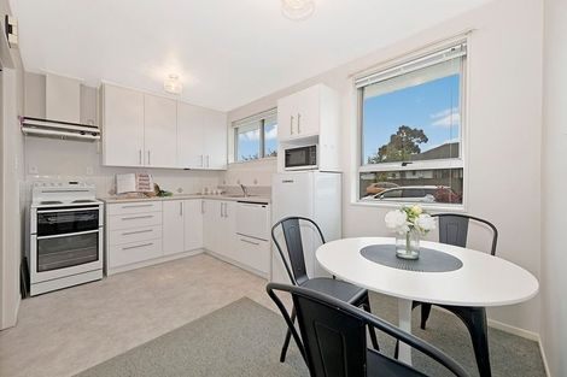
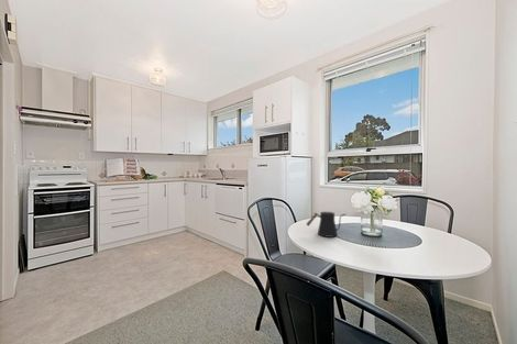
+ kettle (326, 223)
